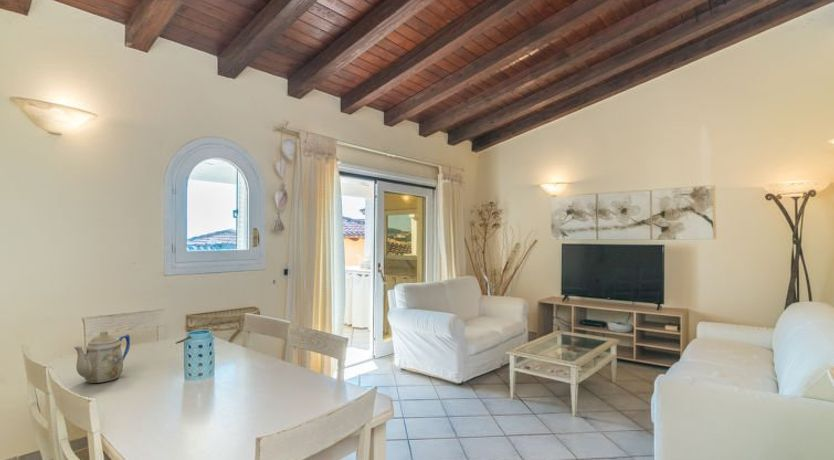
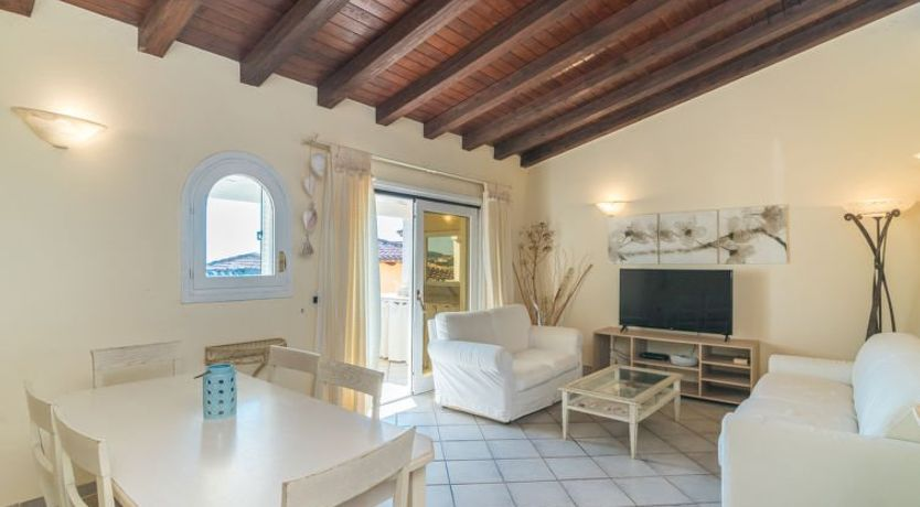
- teapot (103, 354)
